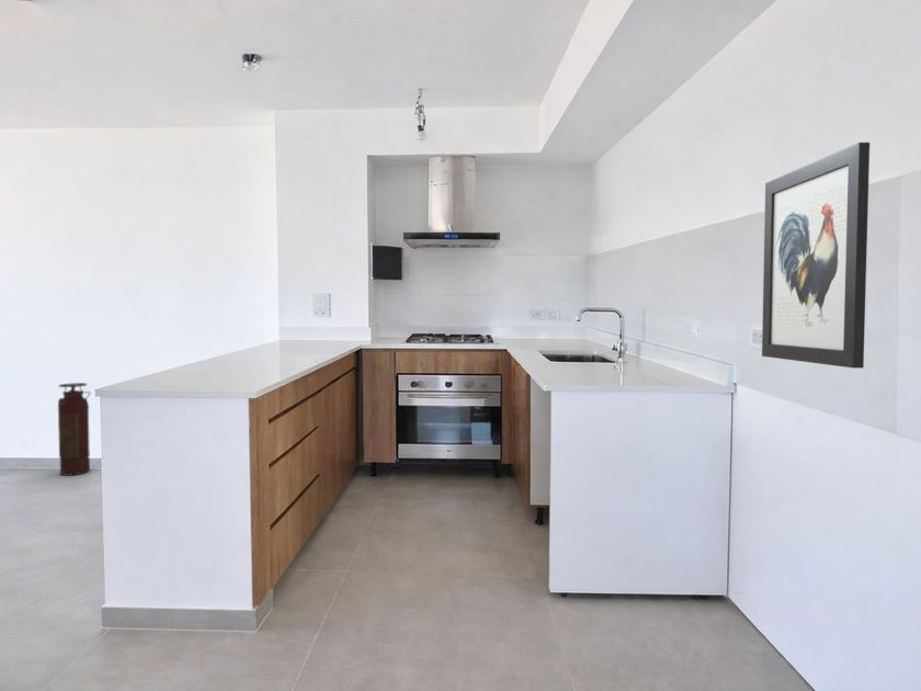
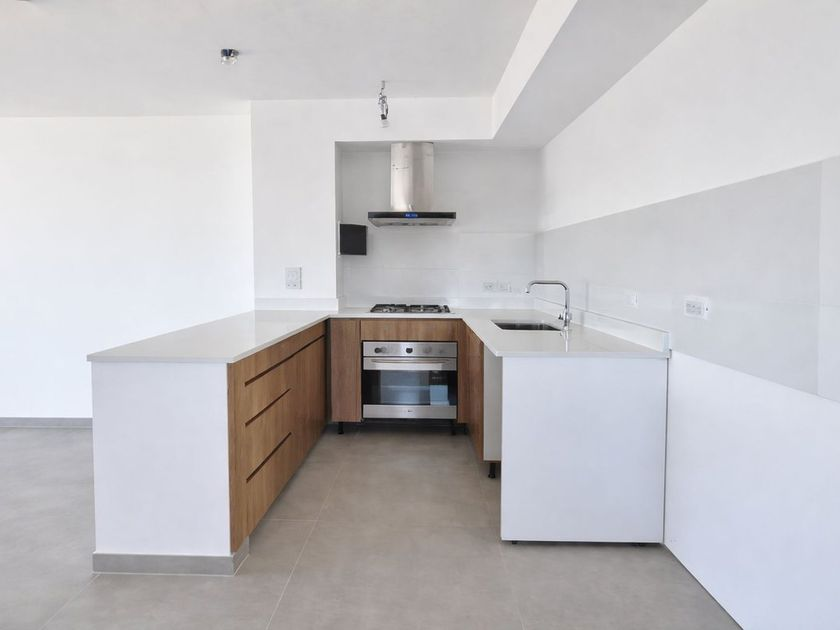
- fire extinguisher (72, 428)
- wall art (808, 263)
